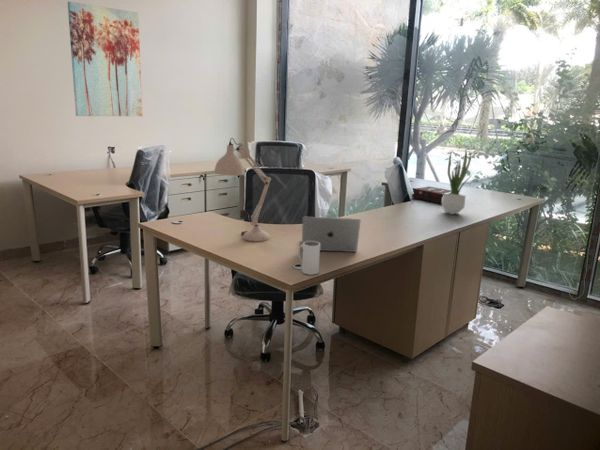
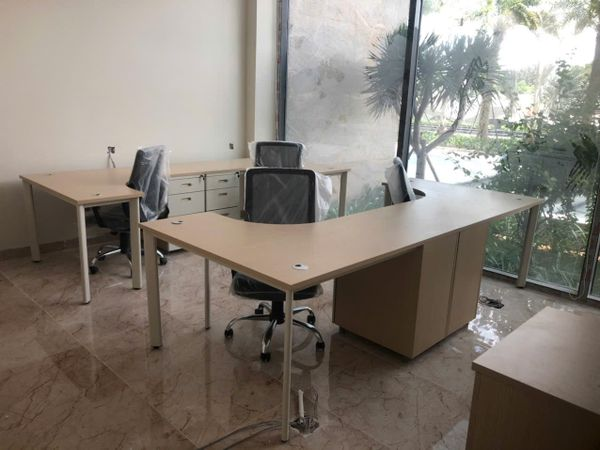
- hardback book (435, 194)
- desk lamp (237, 175)
- laptop (329, 229)
- wall art (107, 63)
- mug (308, 256)
- potted plant (457, 181)
